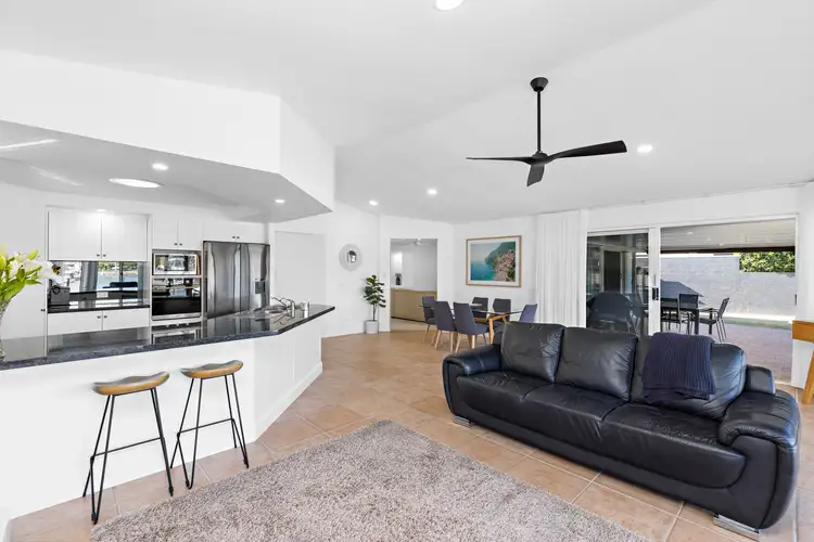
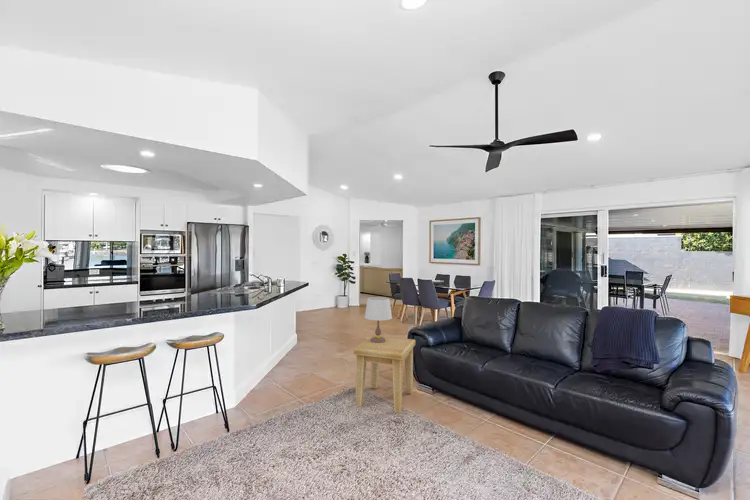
+ table lamp (378, 319)
+ side table (388, 364)
